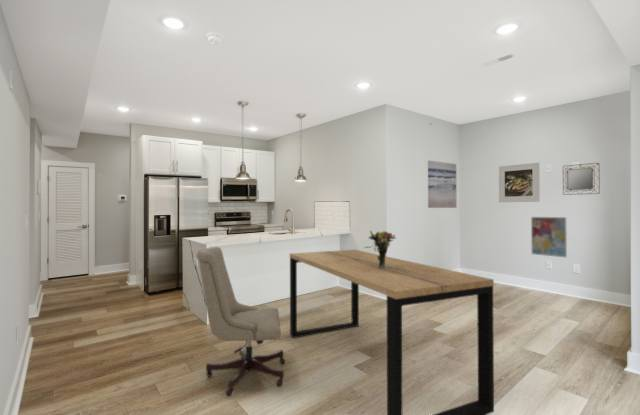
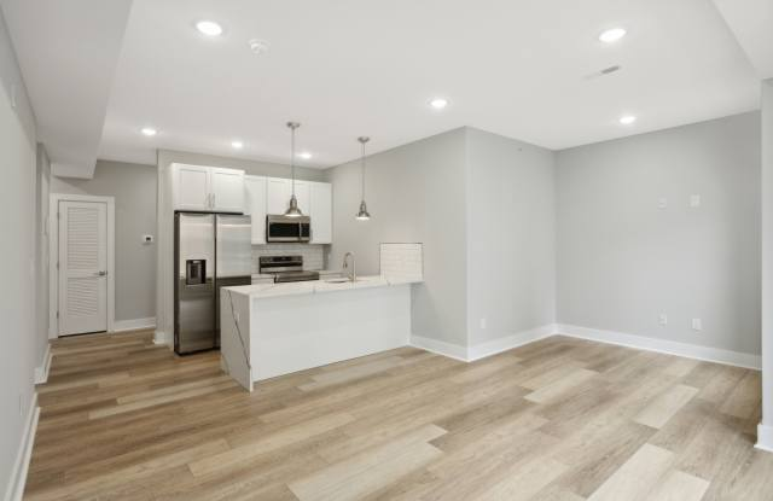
- wall art (548, 236)
- home mirror (580, 179)
- dining table (358, 314)
- wall art (441, 185)
- chair (242, 312)
- bouquet (380, 248)
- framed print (518, 183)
